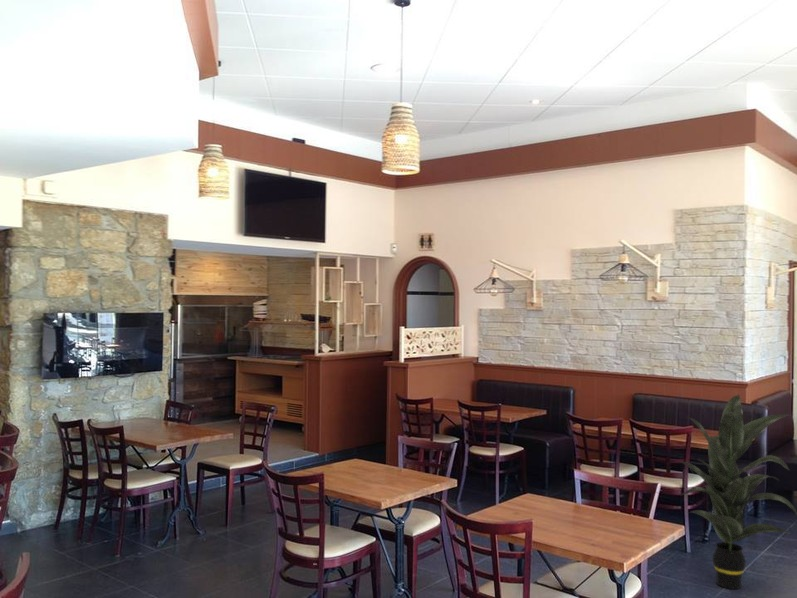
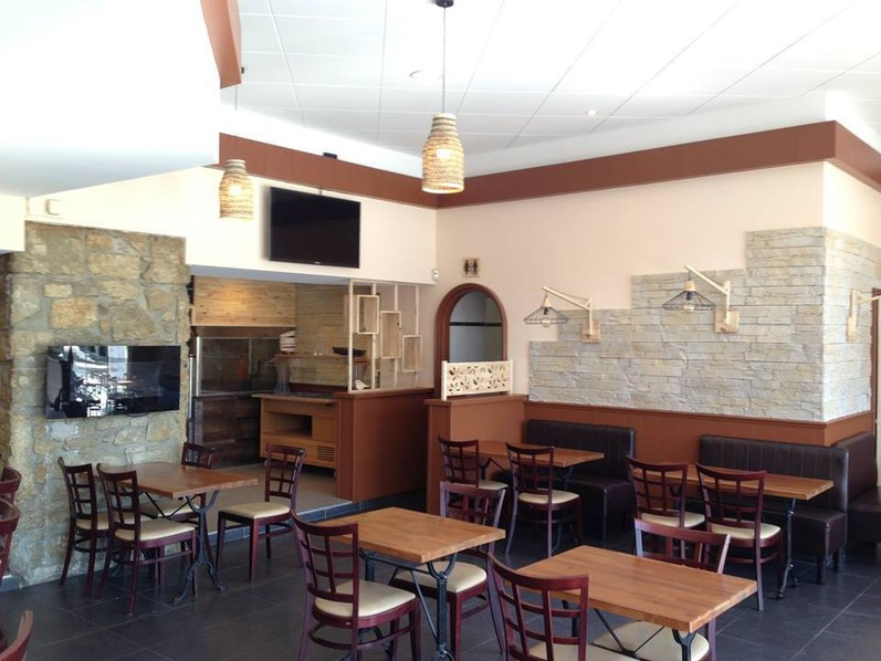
- indoor plant (736, 490)
